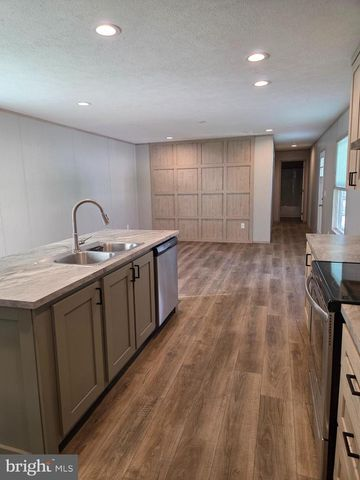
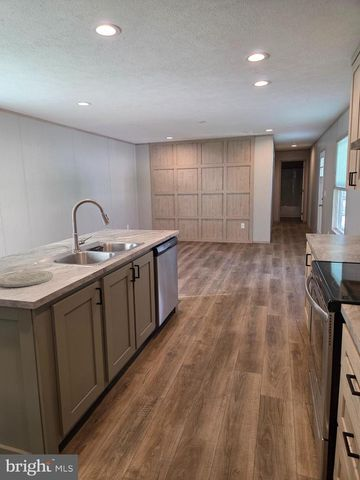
+ plate (26, 278)
